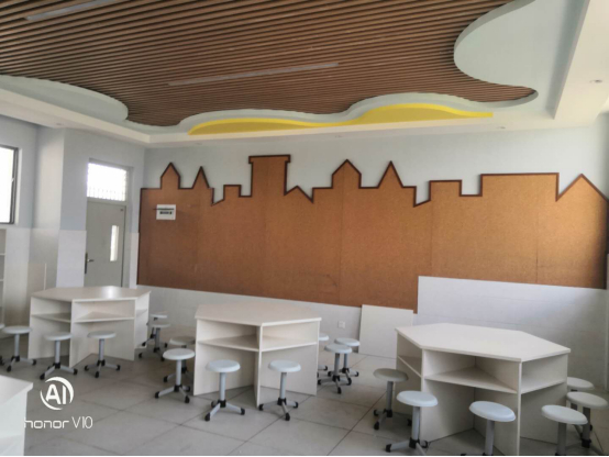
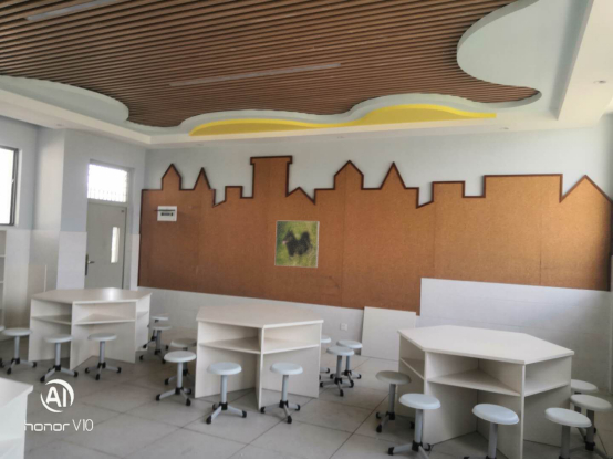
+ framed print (297, 243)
